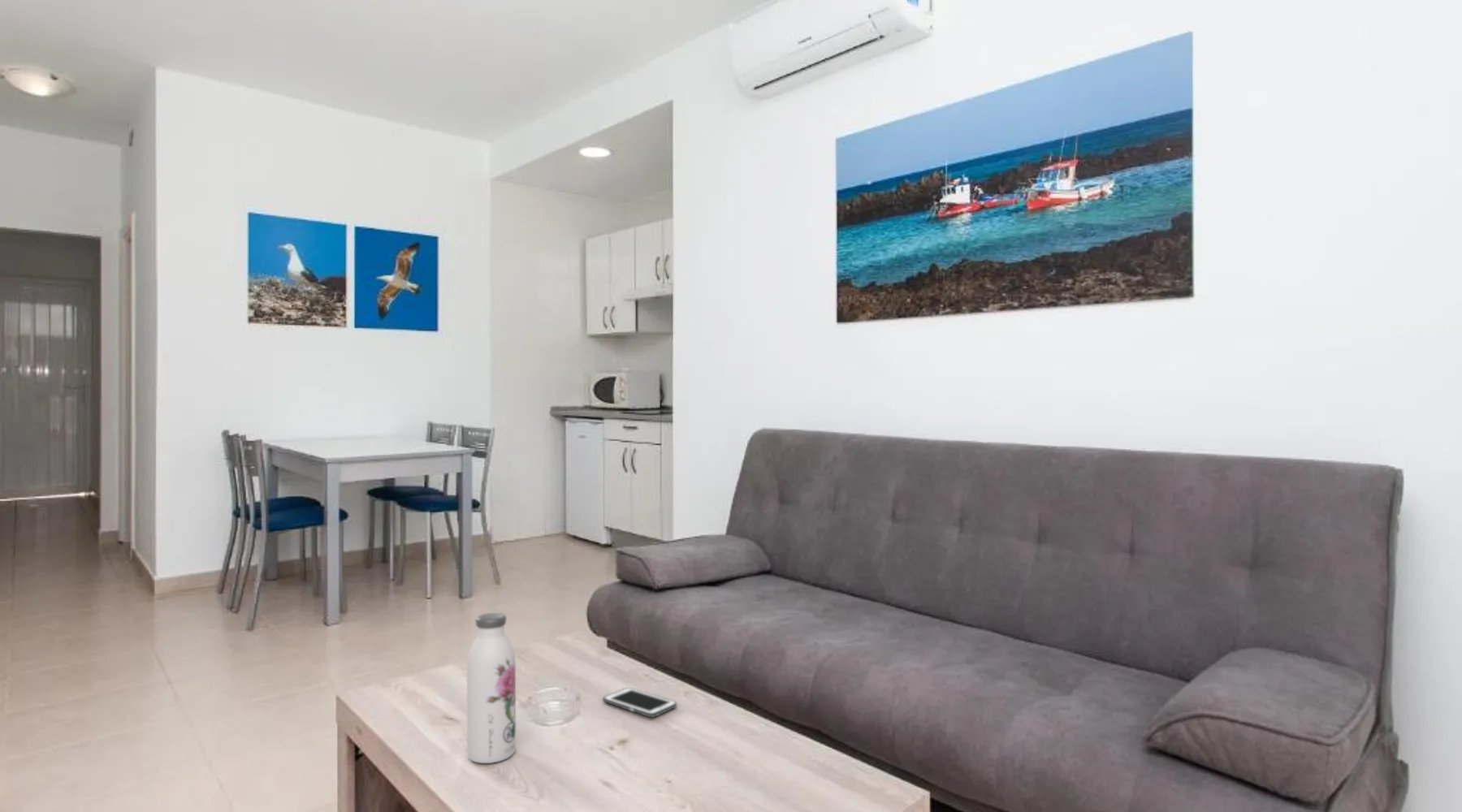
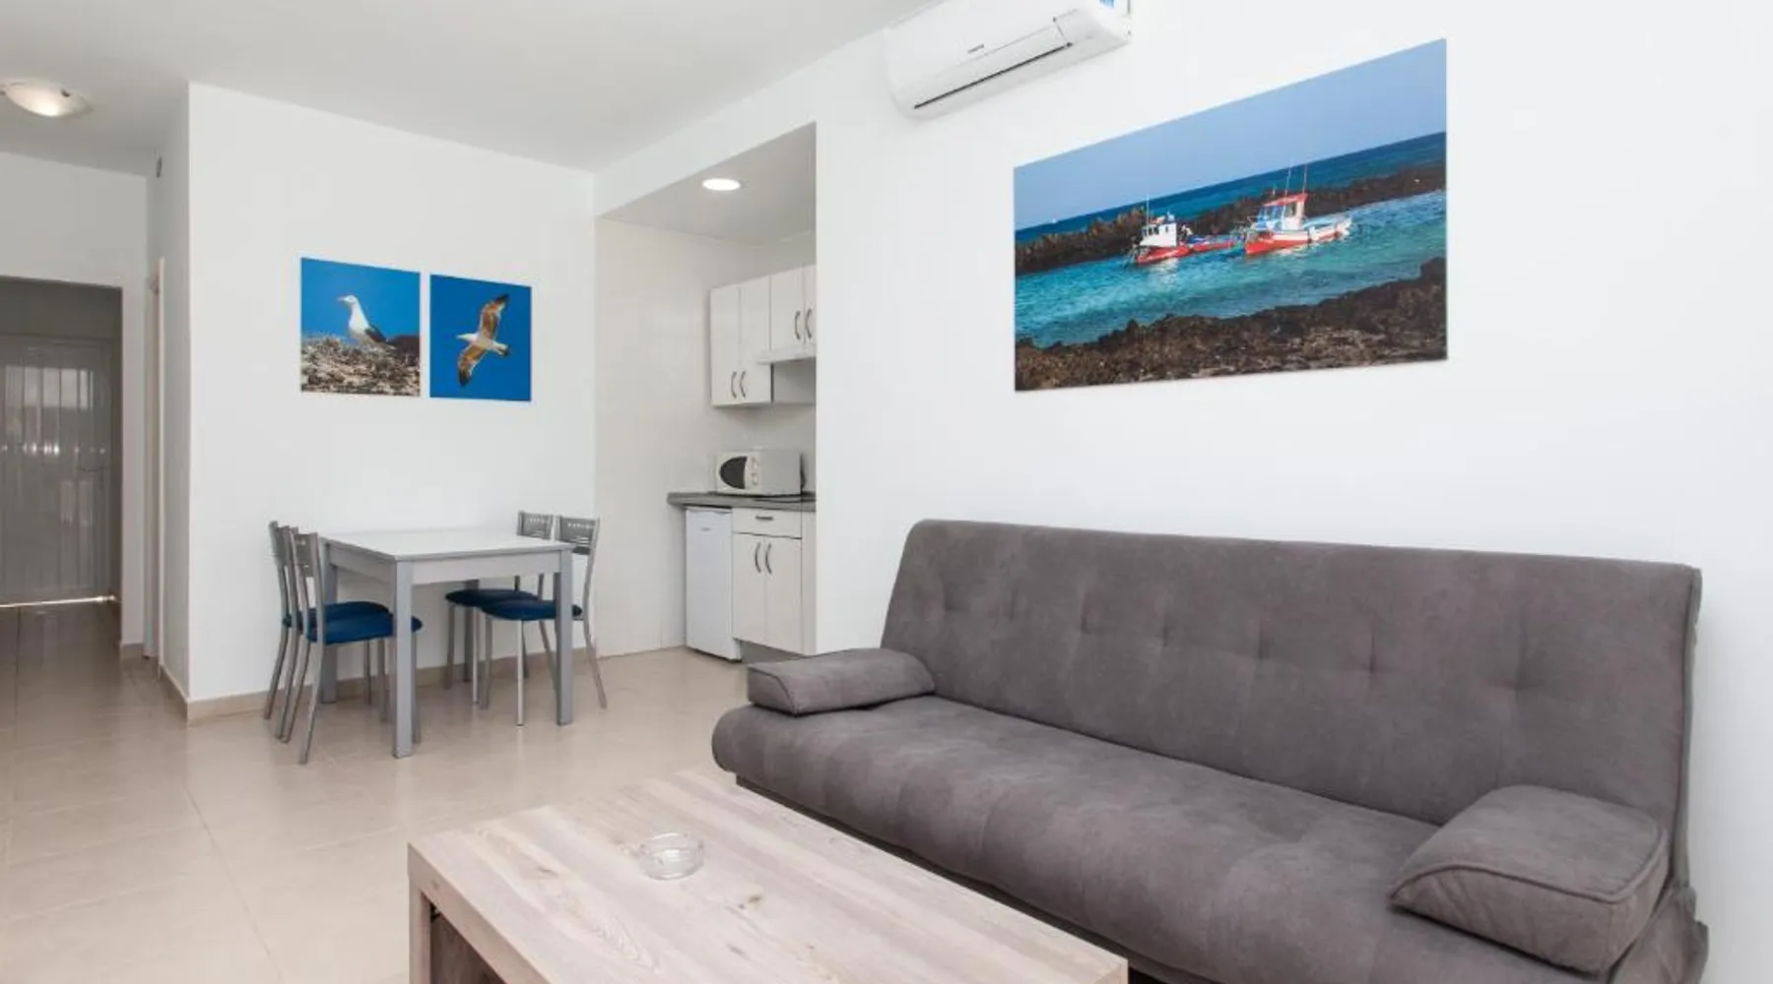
- water bottle (491, 685)
- cell phone (639, 702)
